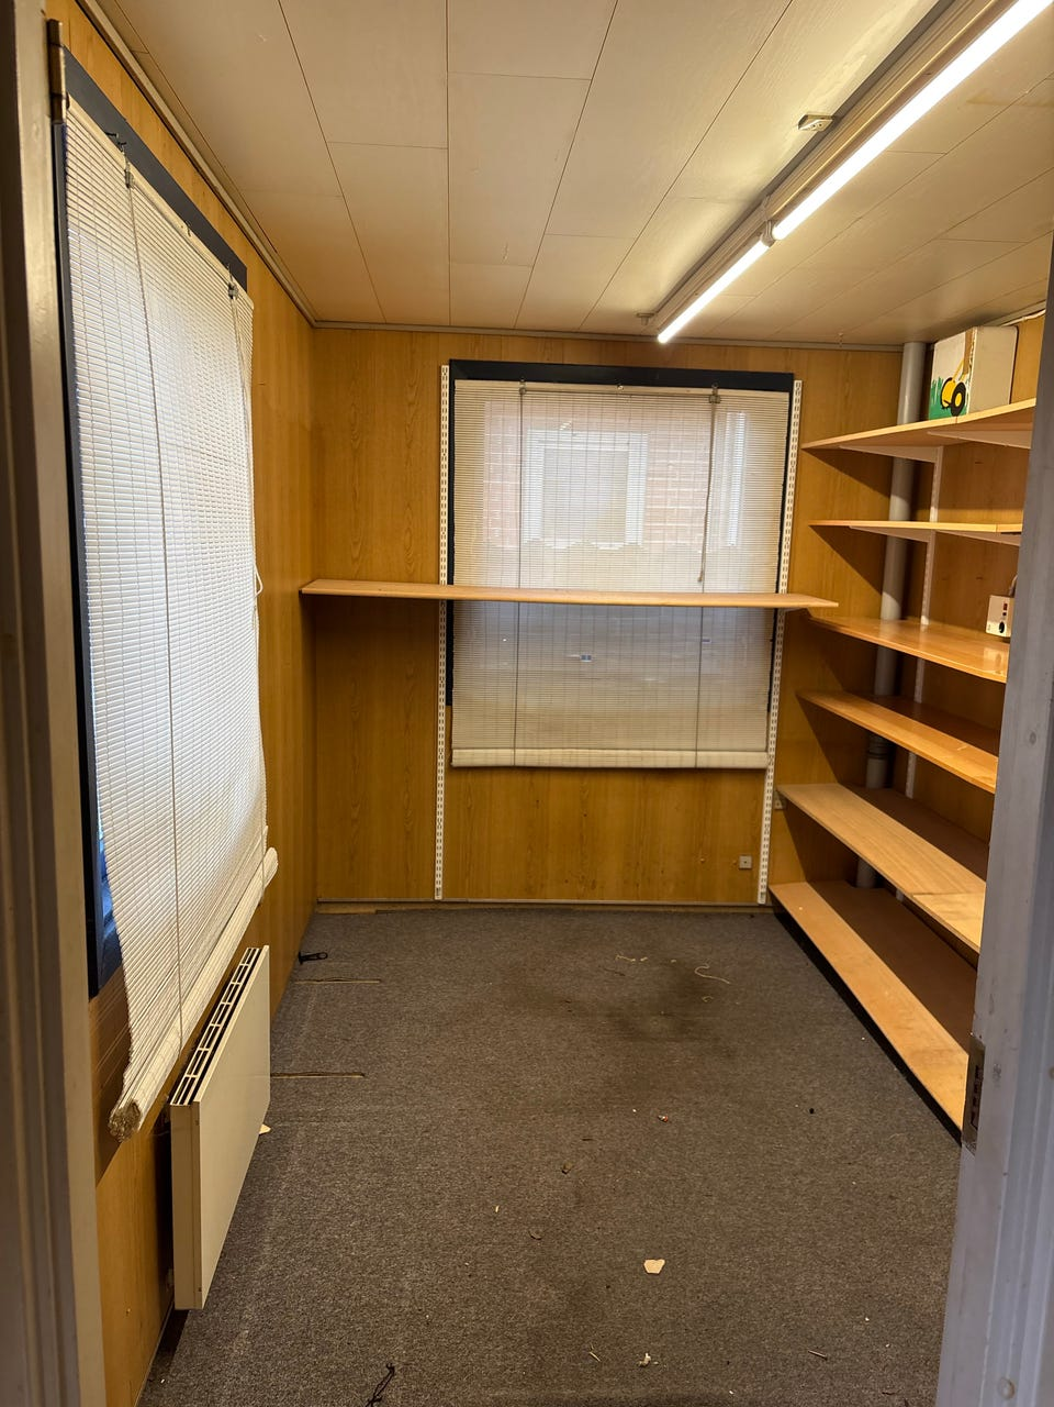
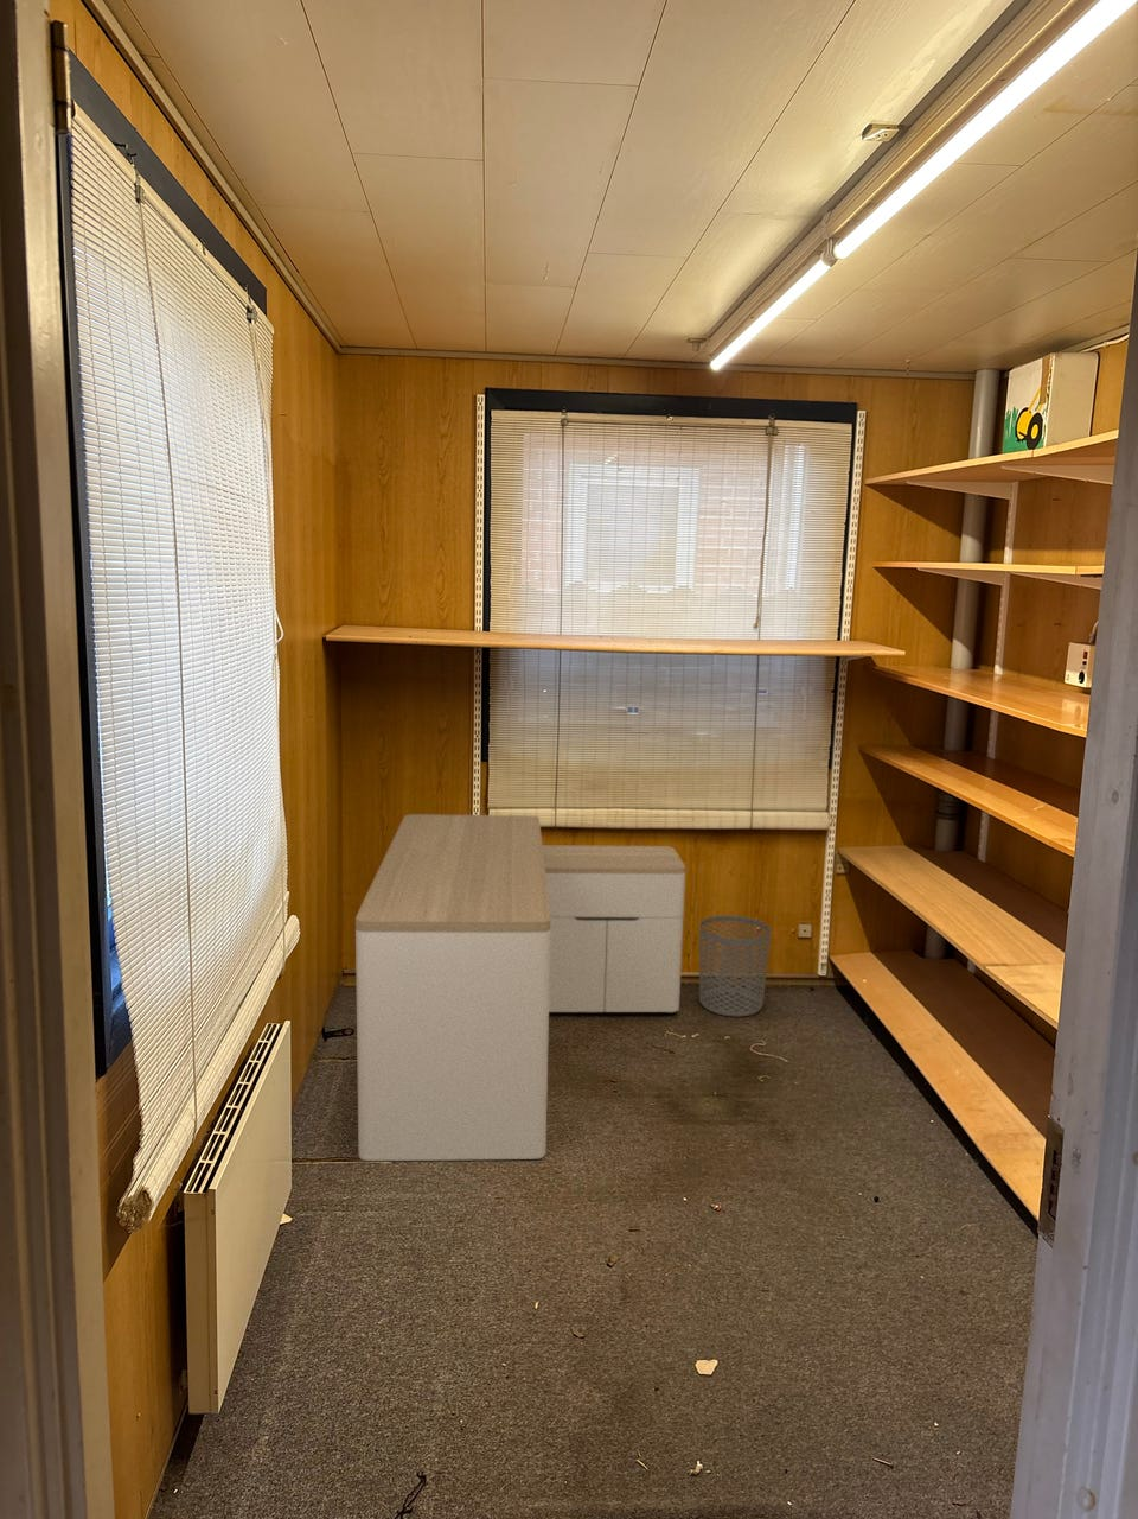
+ waste bin (733, 965)
+ desk (543, 959)
